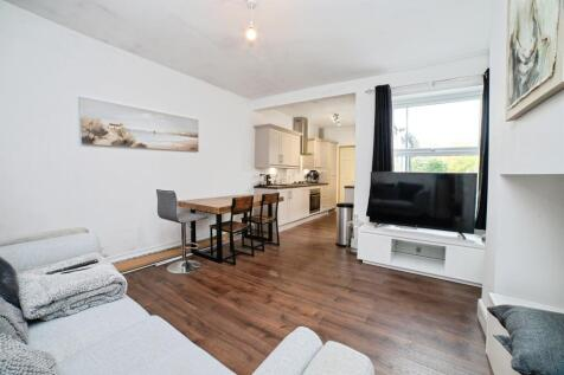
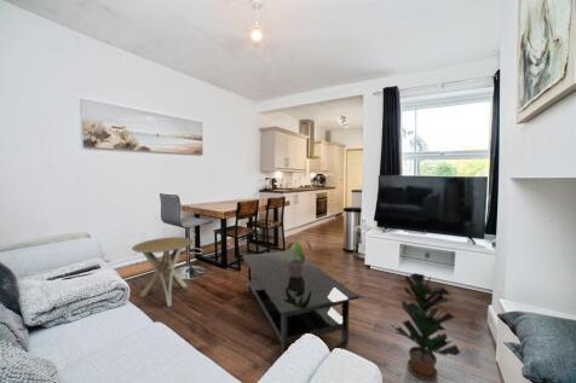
+ coffee table (288, 292)
+ side table (165, 269)
+ potted plant (295, 257)
+ potted plant (422, 321)
